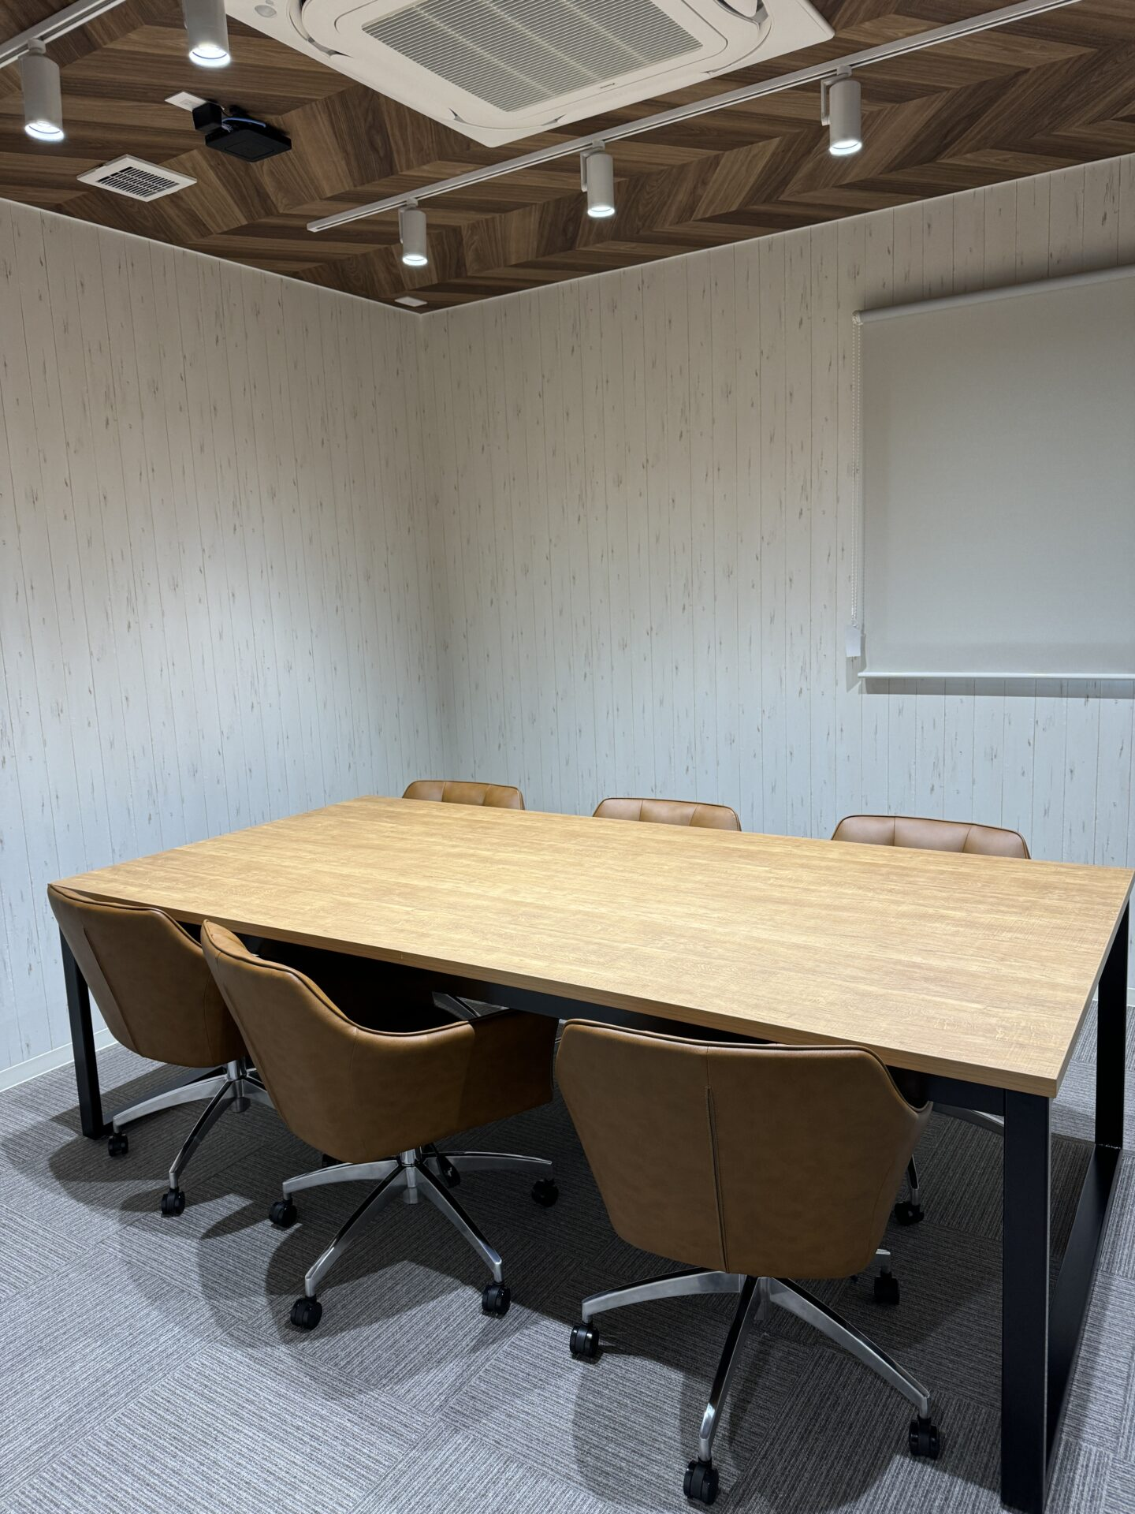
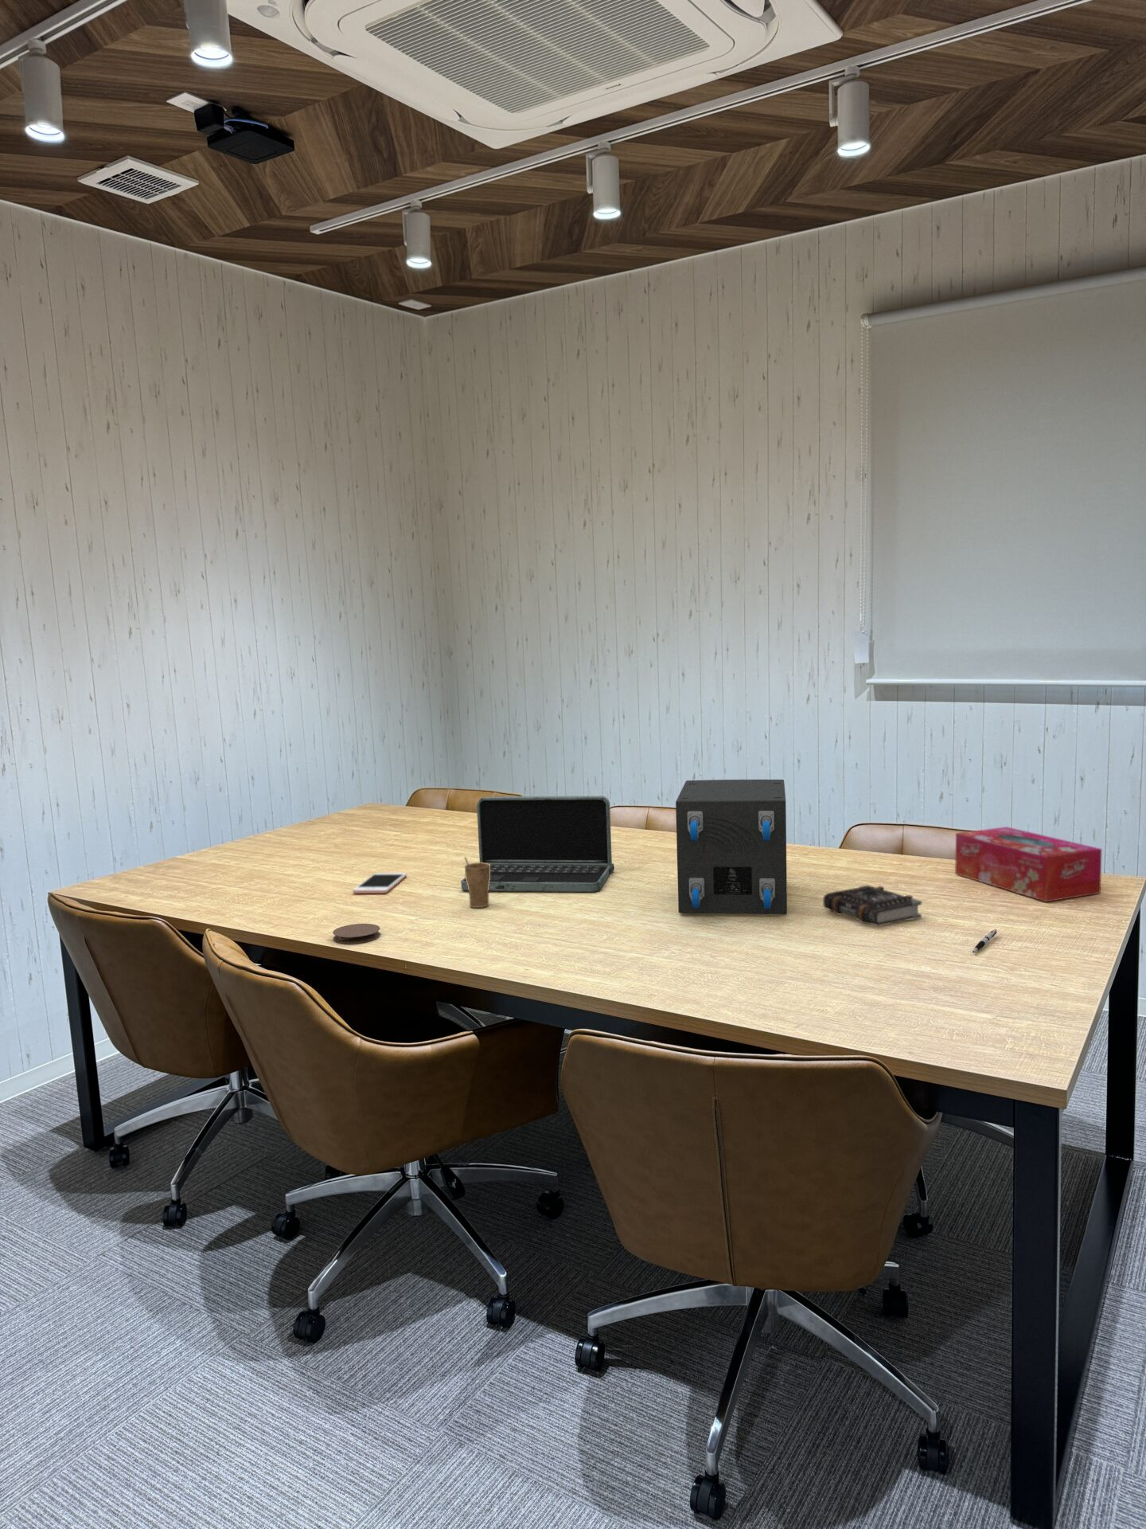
+ tissue box (1026, 862)
+ book (870, 903)
+ coaster (356, 933)
+ speaker (733, 845)
+ cell phone (380, 882)
+ cup (478, 880)
+ laptop (533, 840)
+ pen (985, 940)
